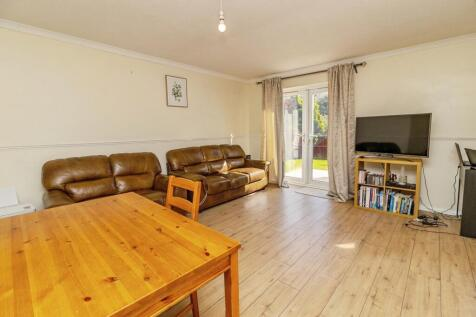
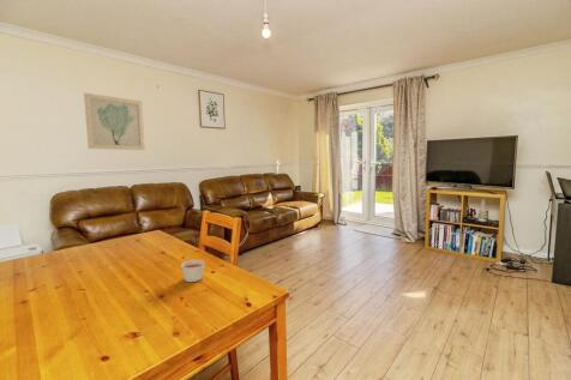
+ wall art (116, 123)
+ candle (193, 271)
